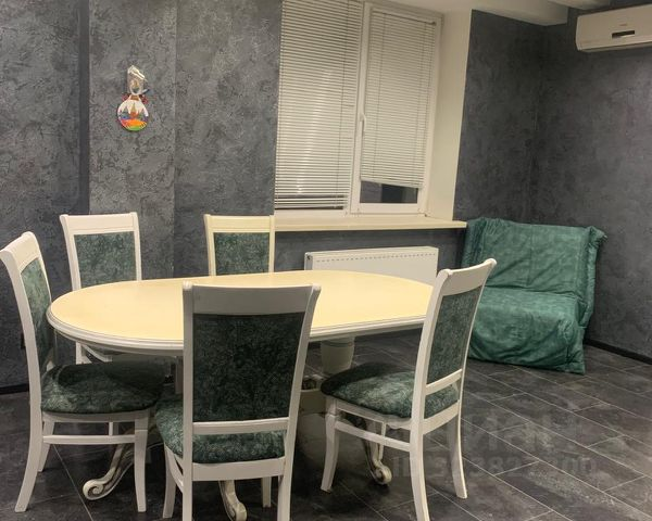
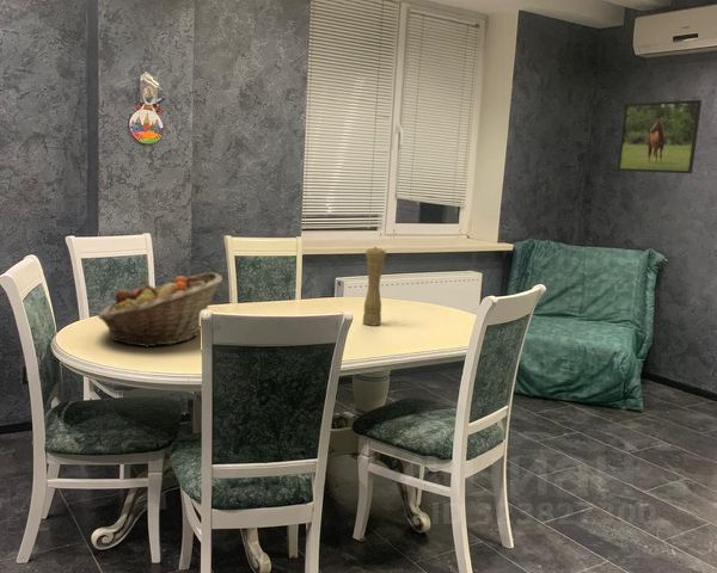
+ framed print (657, 137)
+ fruit basket (163, 304)
+ pepper mill (373, 285)
